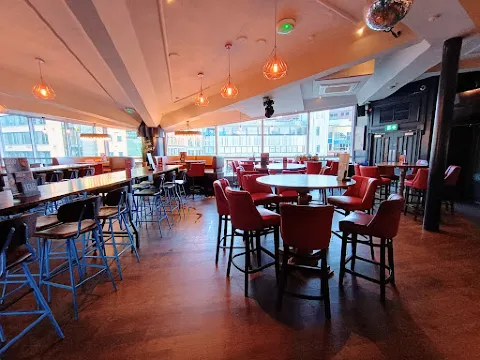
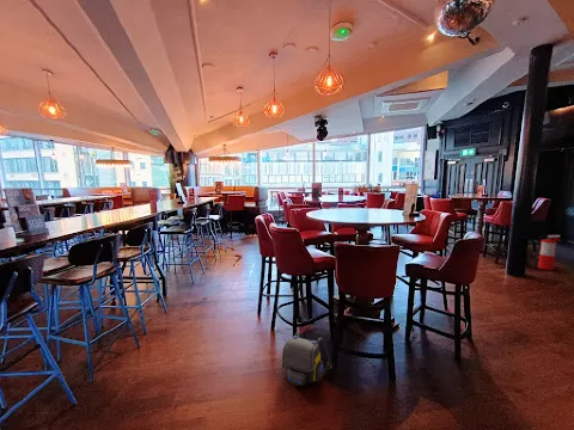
+ fire extinguisher (548, 251)
+ shoulder bag (304, 356)
